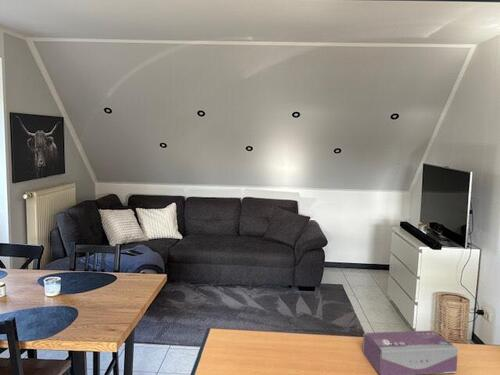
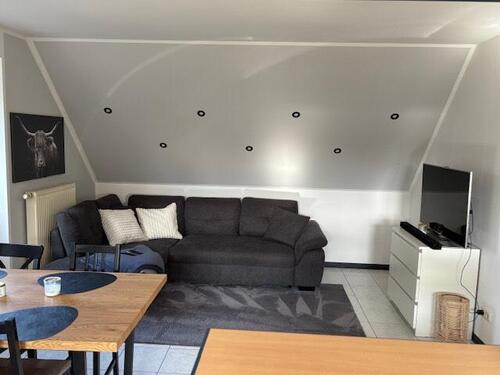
- tissue box (408, 350)
